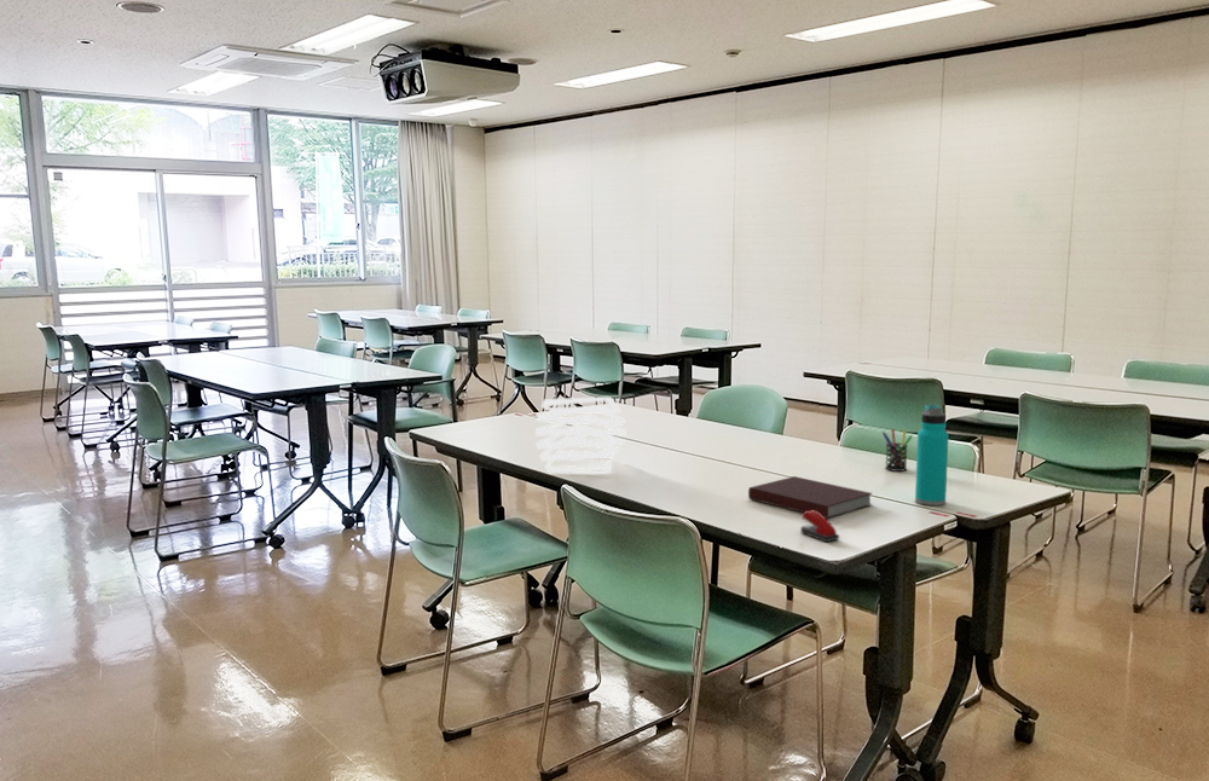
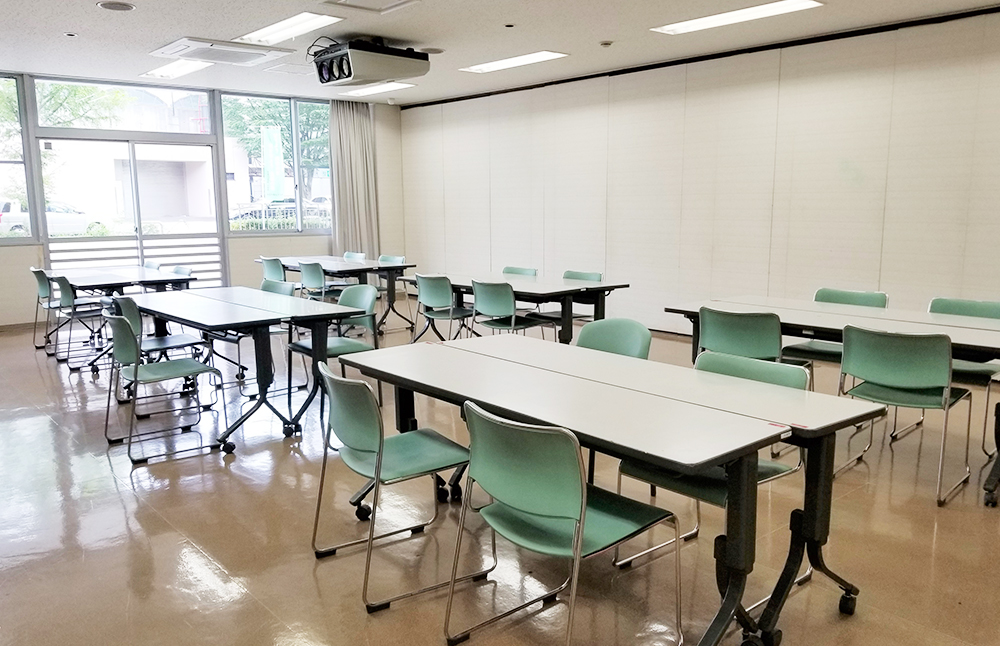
- water bottle (932, 453)
- pen holder (898, 449)
- ceiling light fixture (580, 433)
- stapler (817, 525)
- notebook (809, 496)
